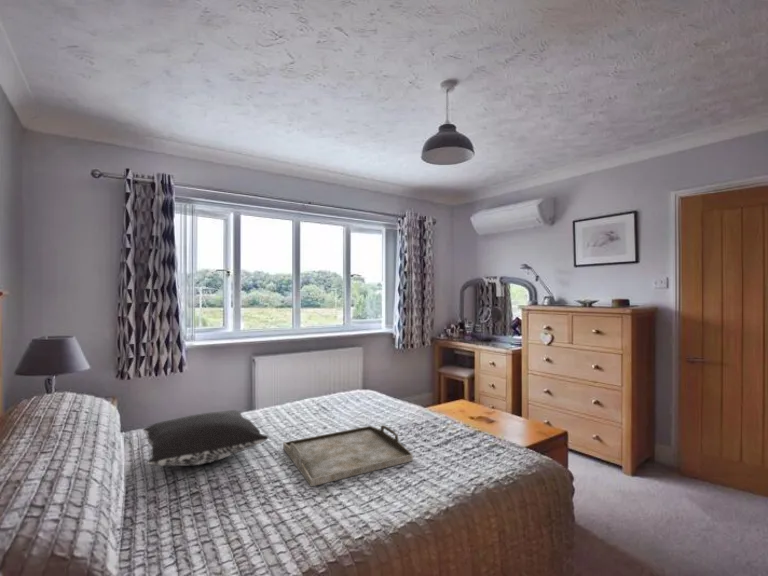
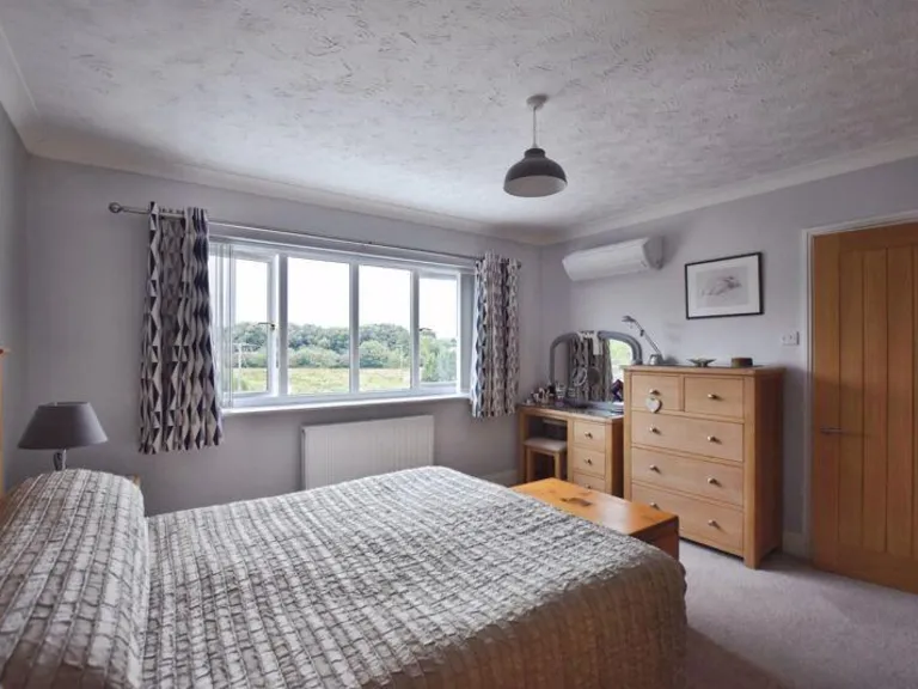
- serving tray (345, 445)
- pillow (203, 434)
